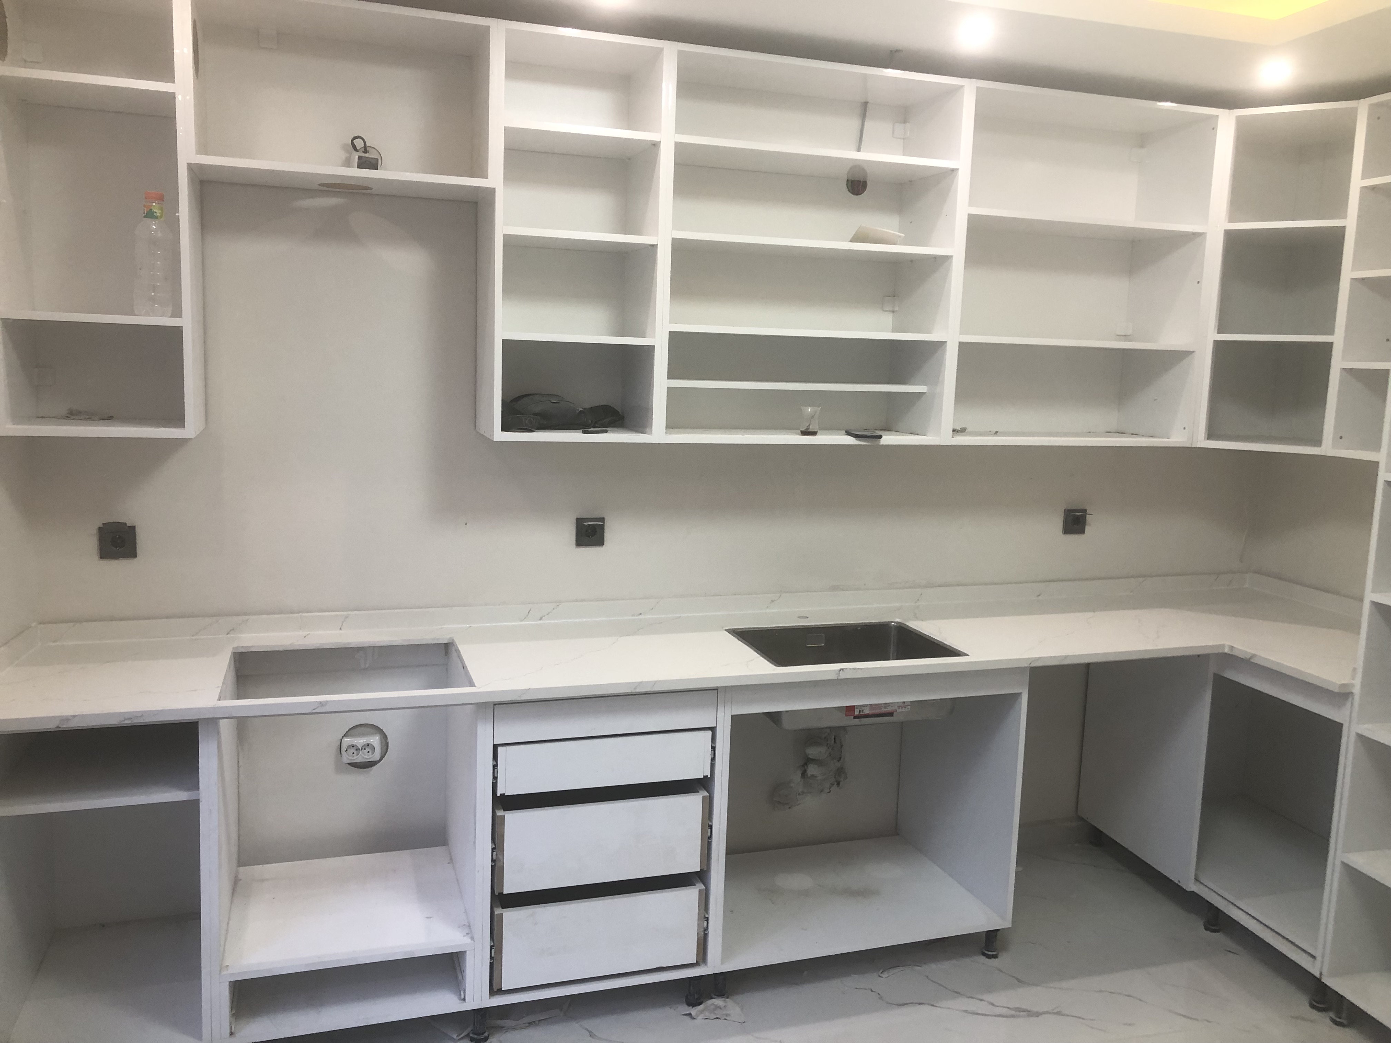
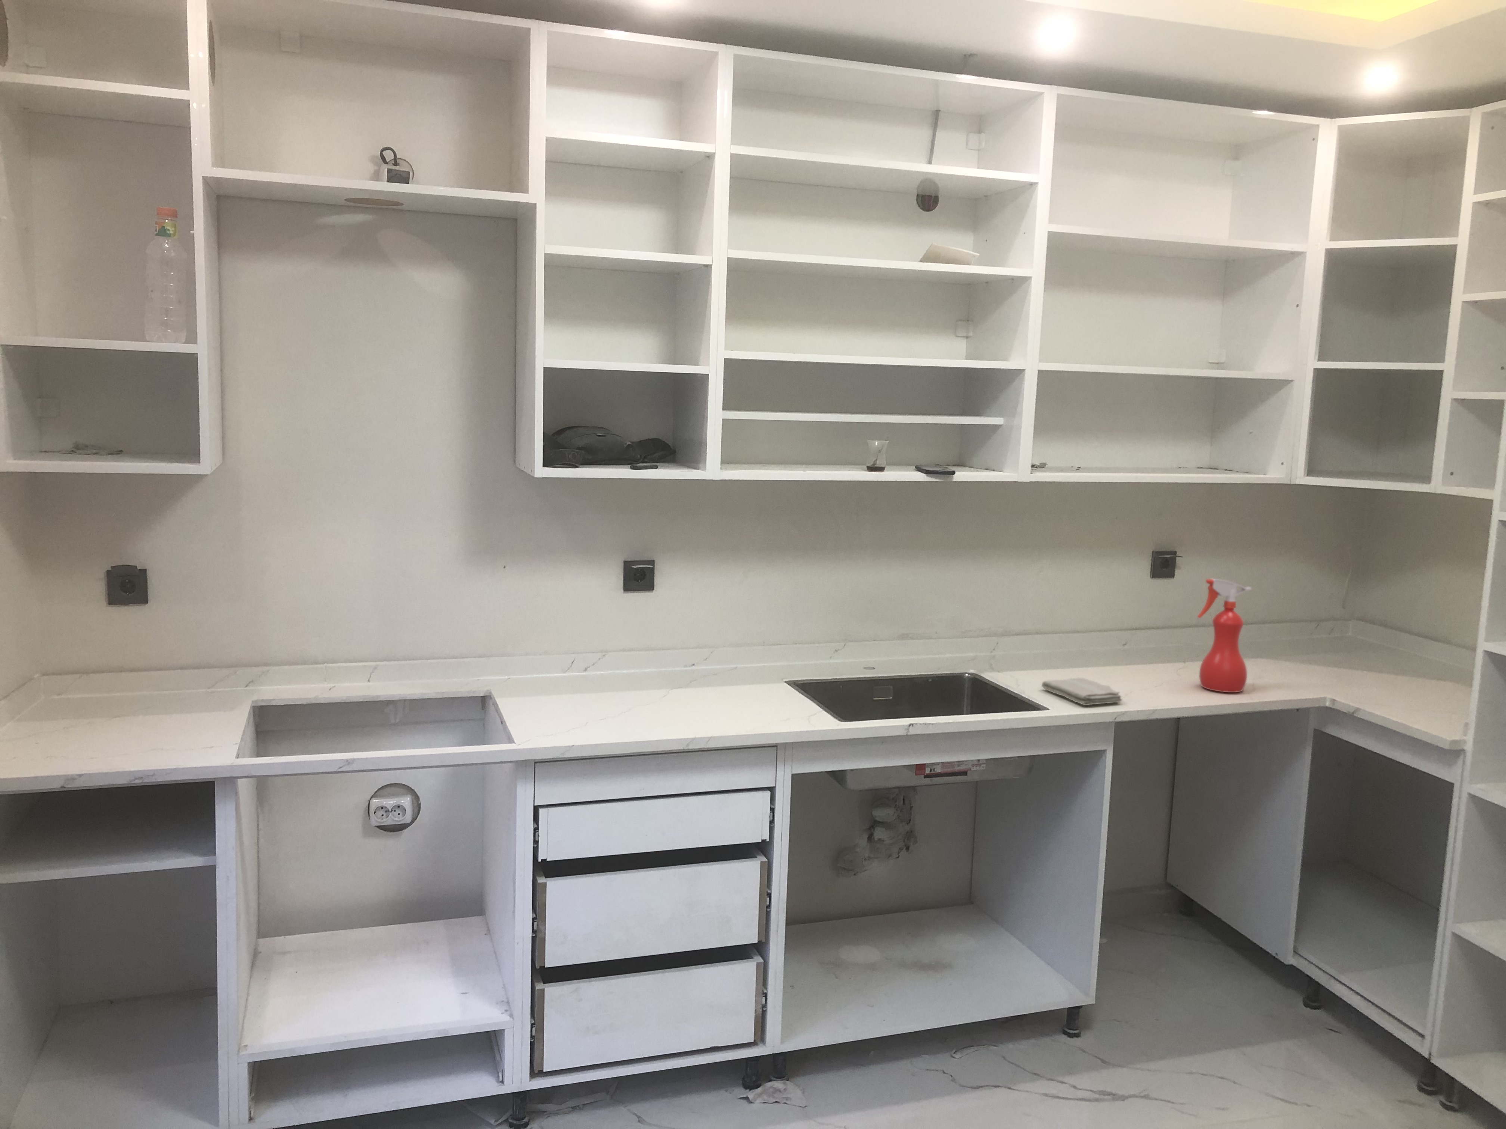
+ spray bottle (1221, 634)
+ washcloth (1081, 690)
